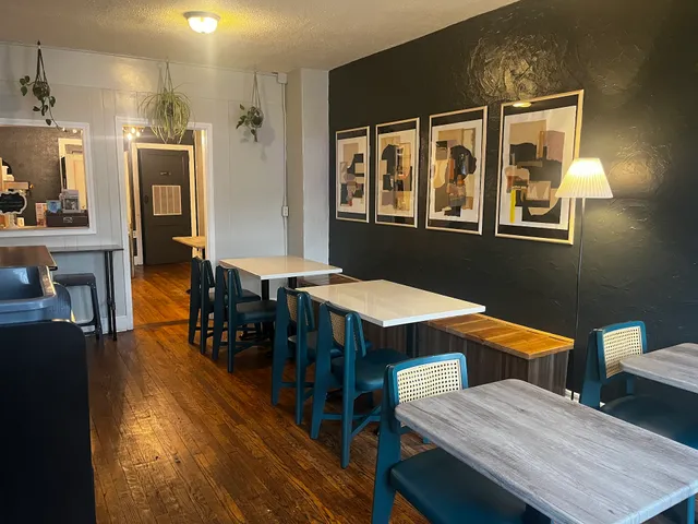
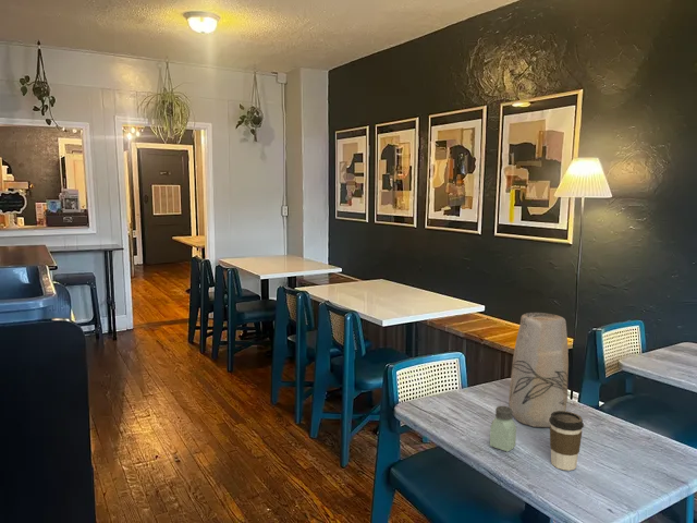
+ vase (538, 367)
+ coffee cup (564, 440)
+ saltshaker (503, 427)
